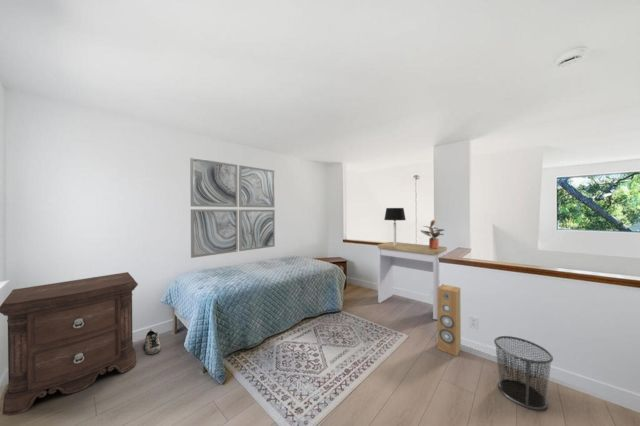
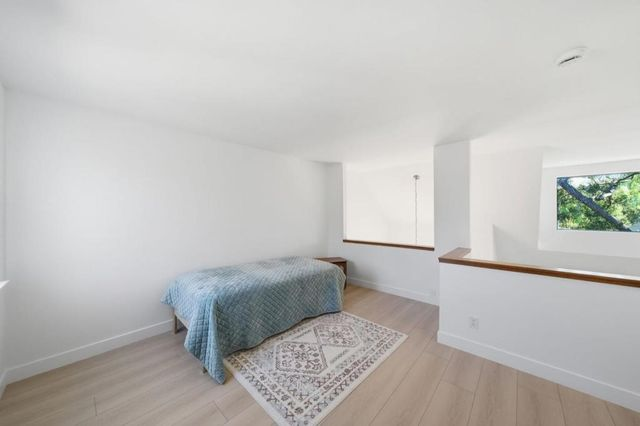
- potted plant (431, 233)
- nightstand (78, 331)
- shoe (151, 340)
- speaker (449, 318)
- desk (411, 268)
- waste bin (521, 370)
- wall art (237, 206)
- table lamp (394, 226)
